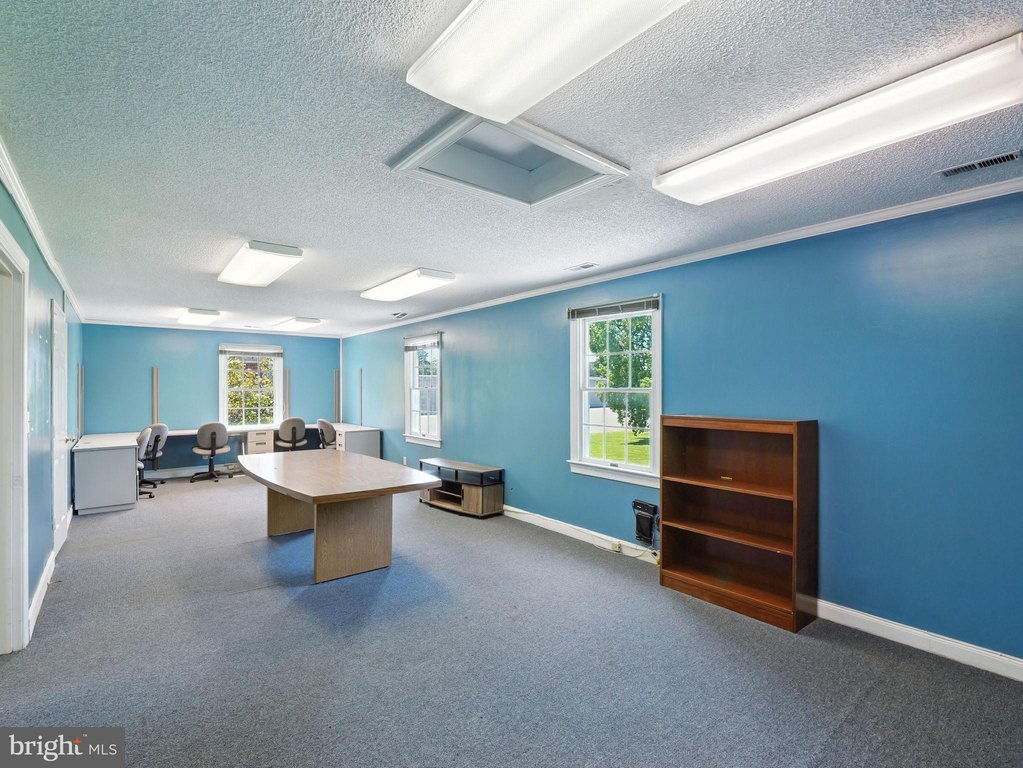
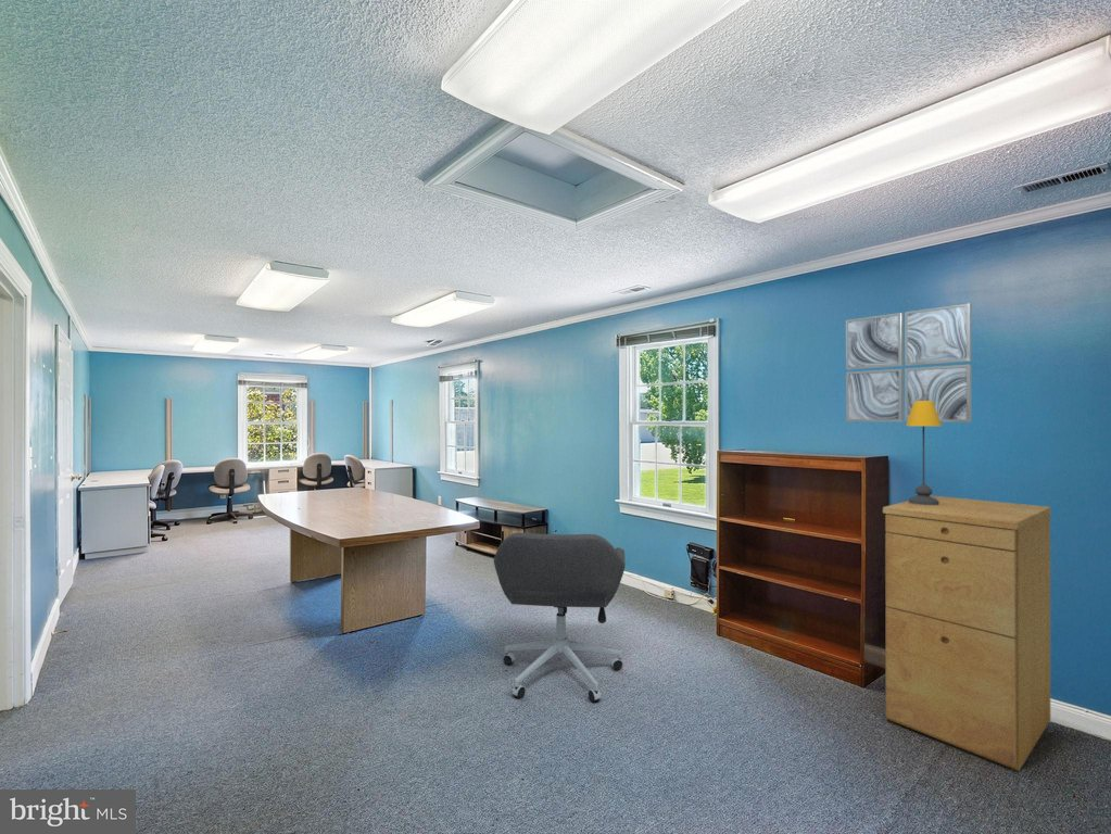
+ office chair (560, 597)
+ filing cabinet (967, 614)
+ wall art (905, 368)
+ table lamp (923, 452)
